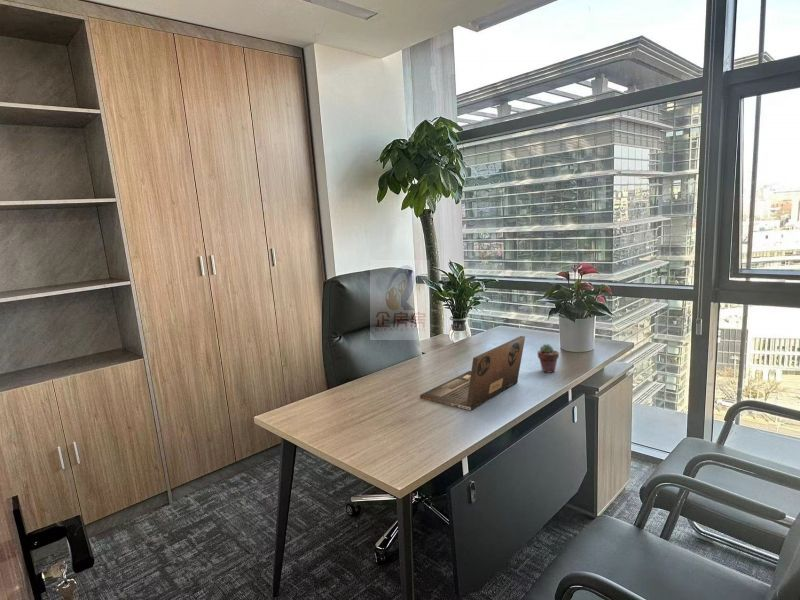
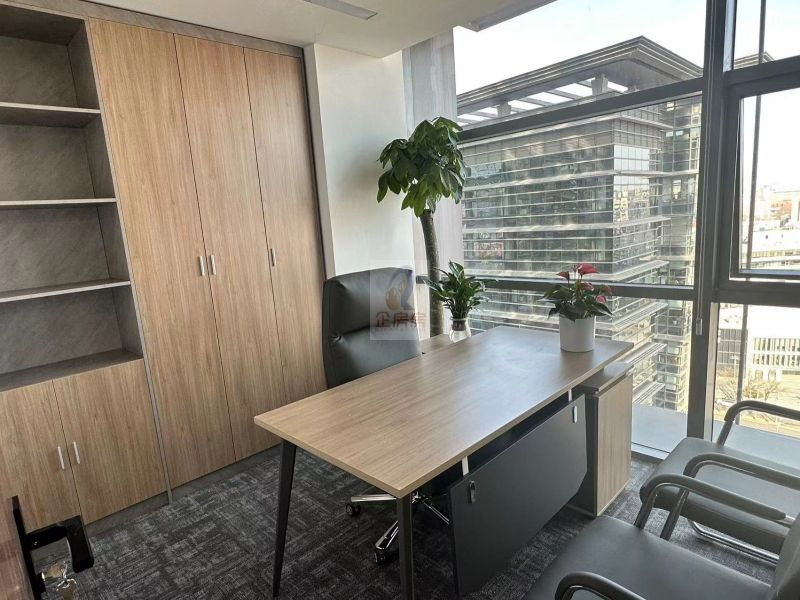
- laptop (473, 366)
- potted succulent (548, 357)
